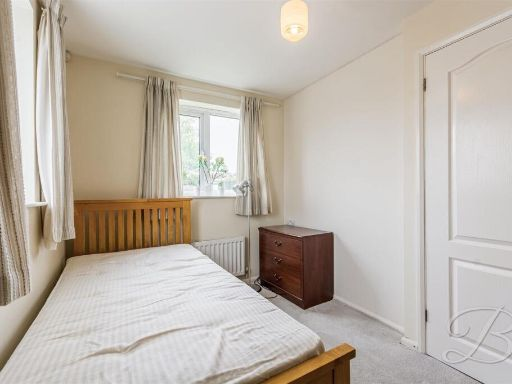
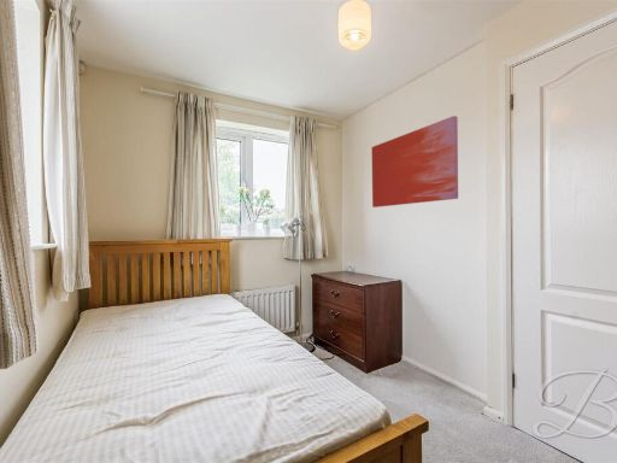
+ wall art (407, 169)
